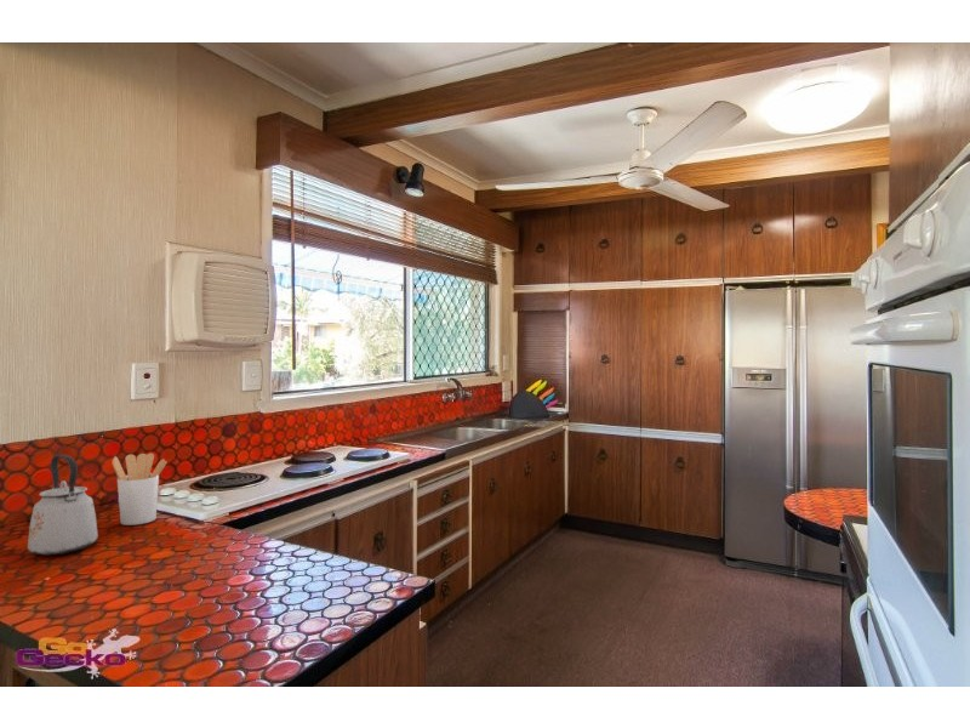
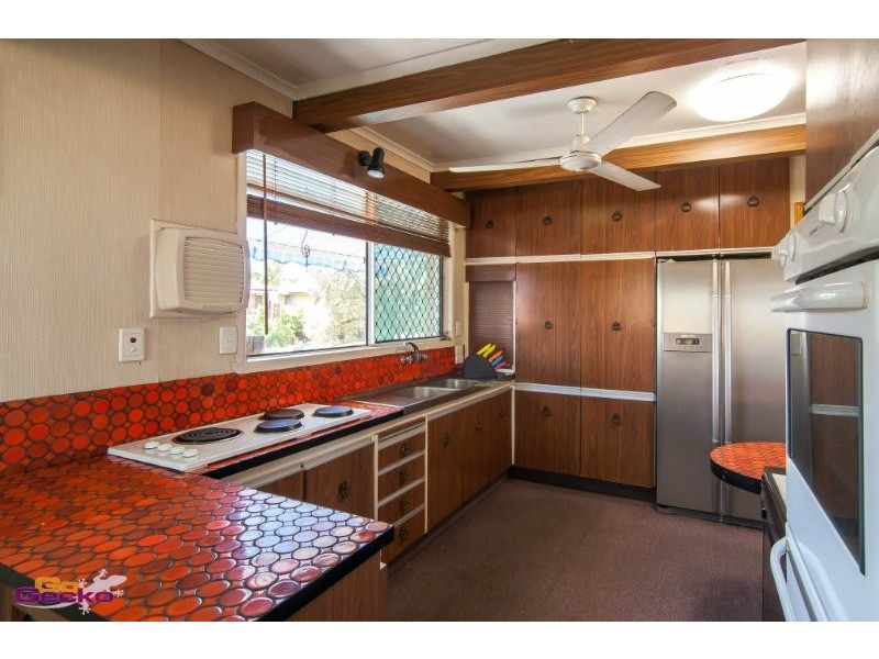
- kettle (59, 500)
- utensil holder (138, 485)
